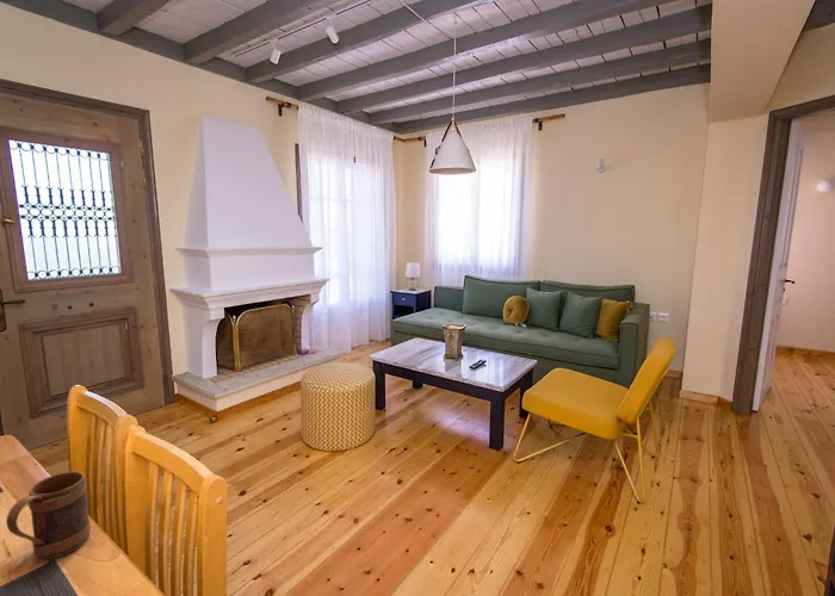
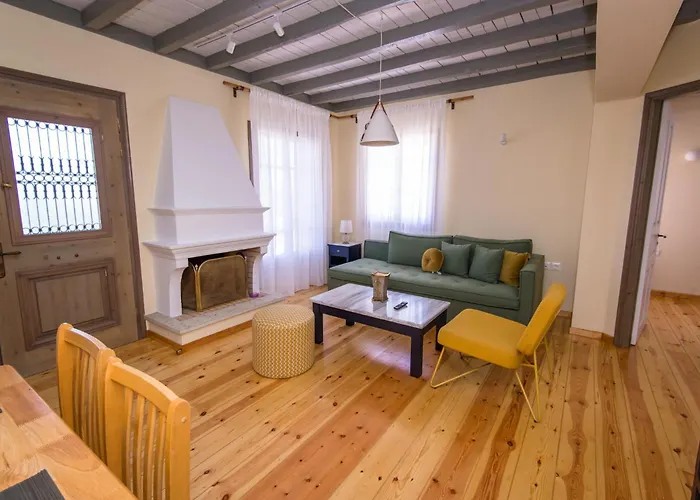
- mug (49, 520)
